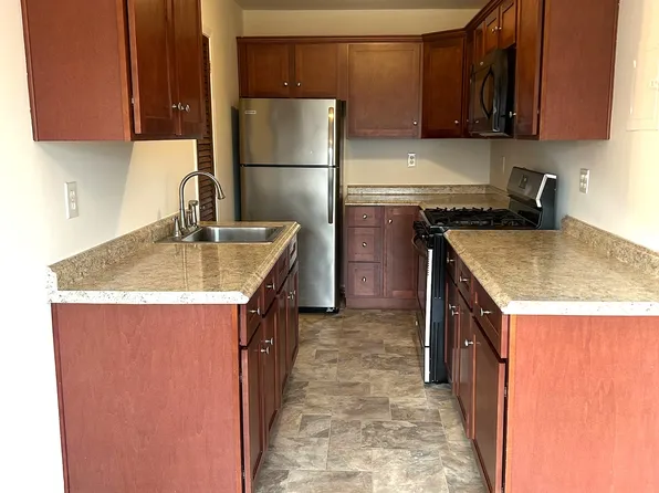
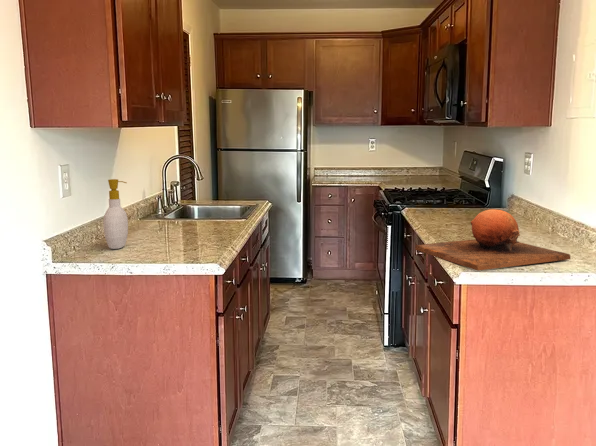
+ soap bottle (116, 213)
+ chopping board (490, 232)
